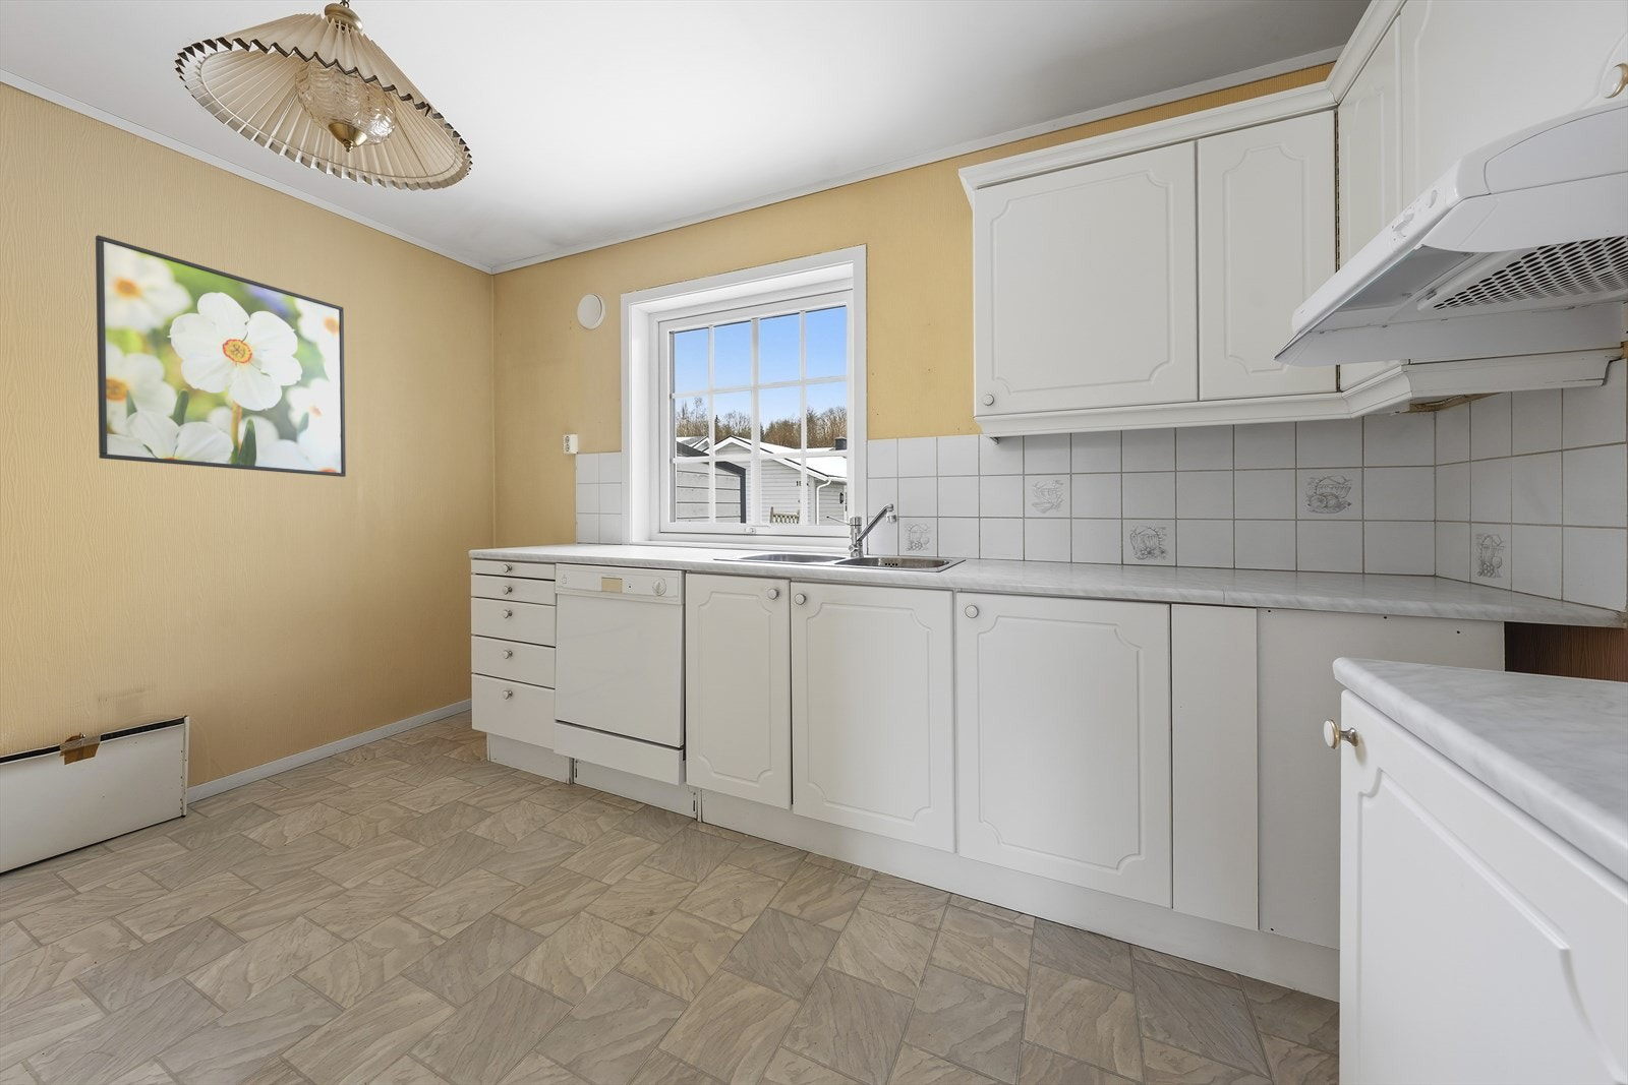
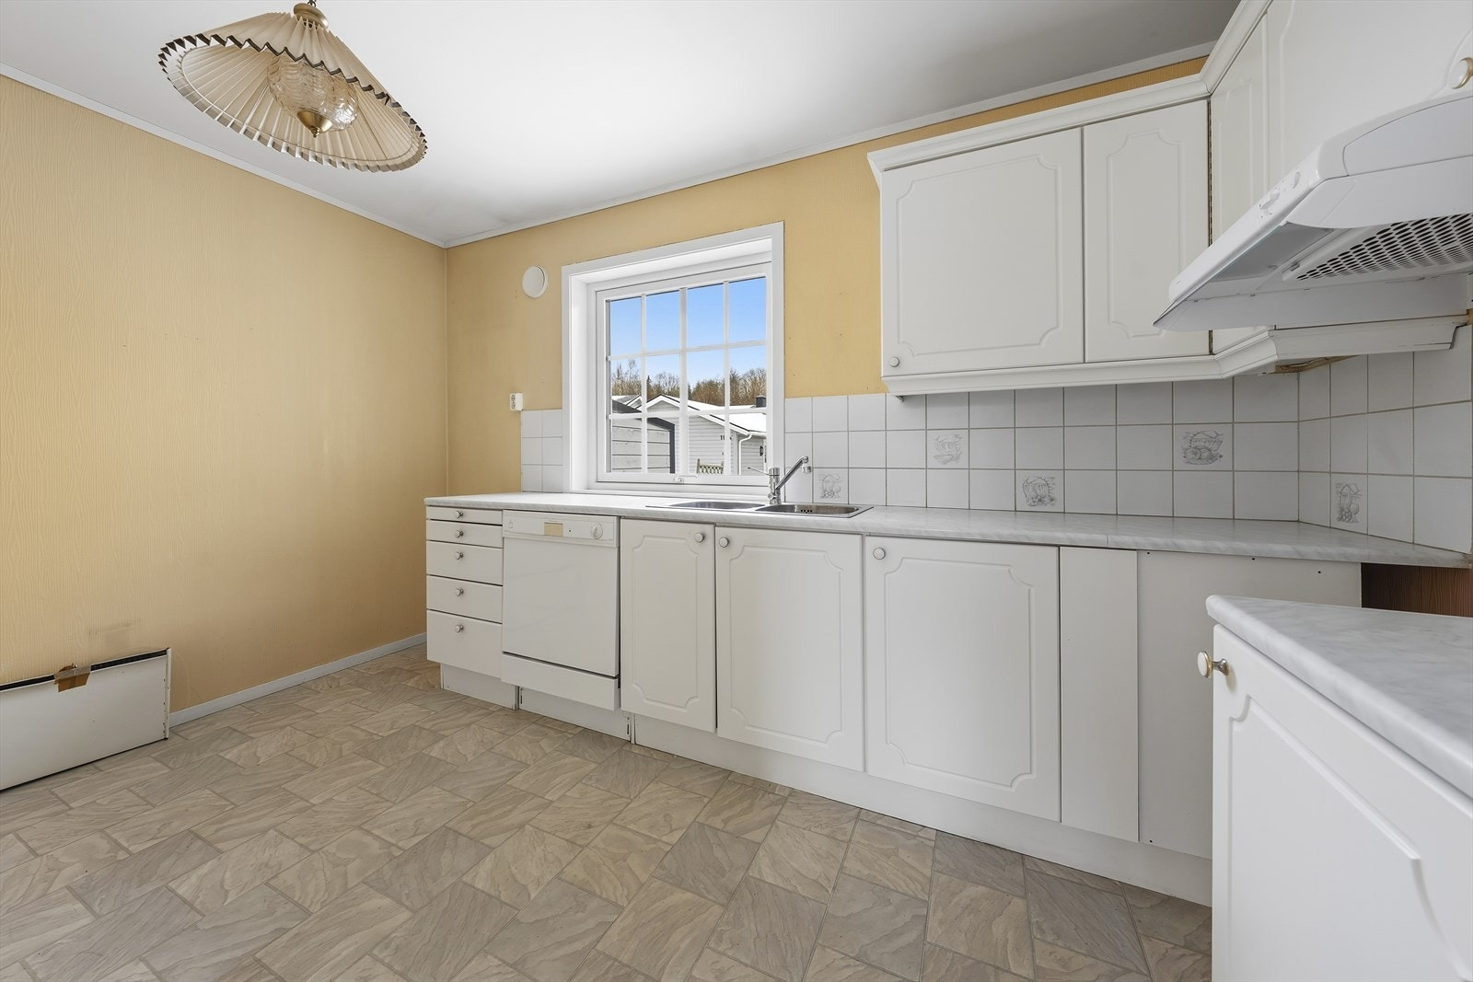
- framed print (237, 372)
